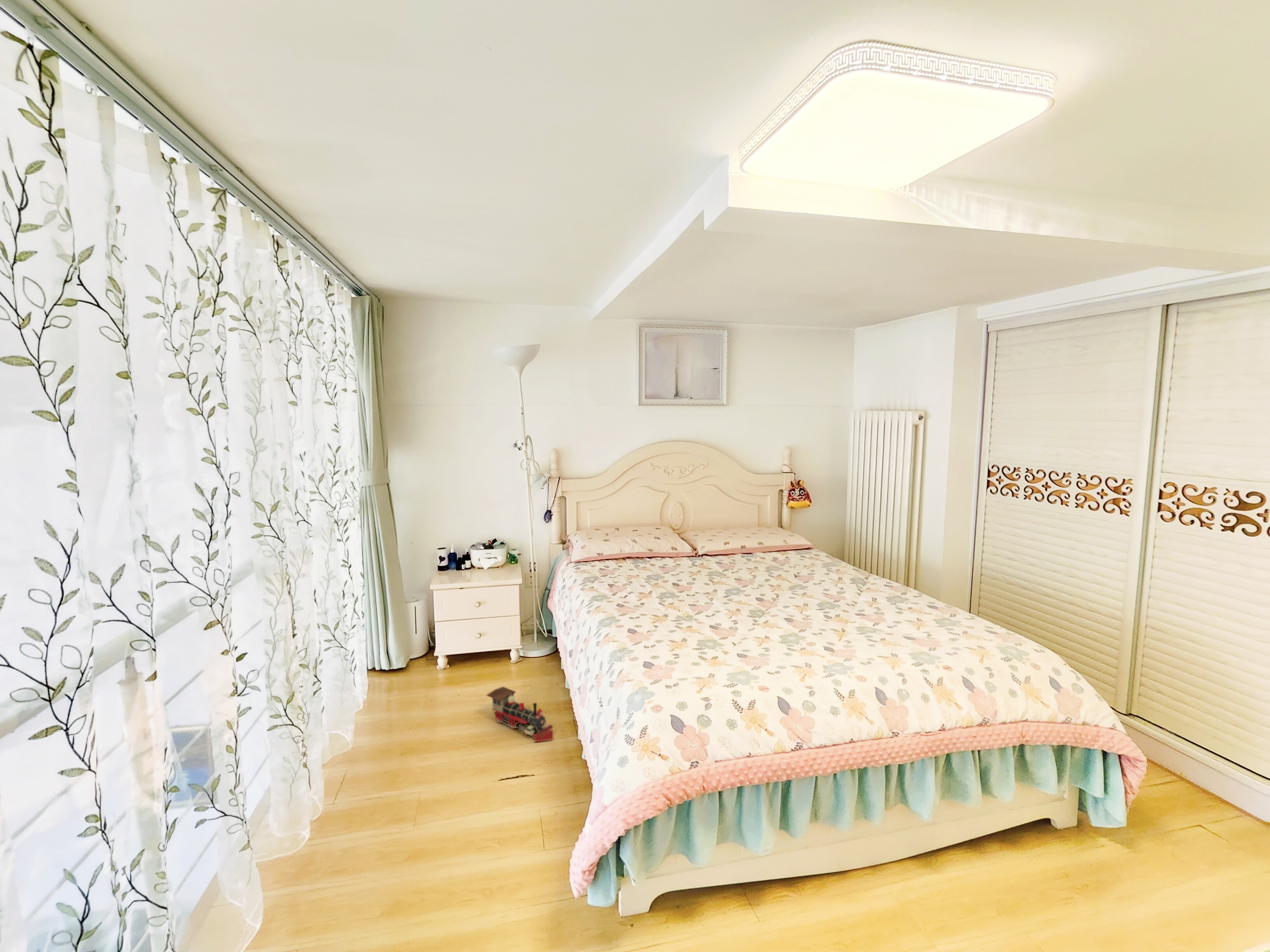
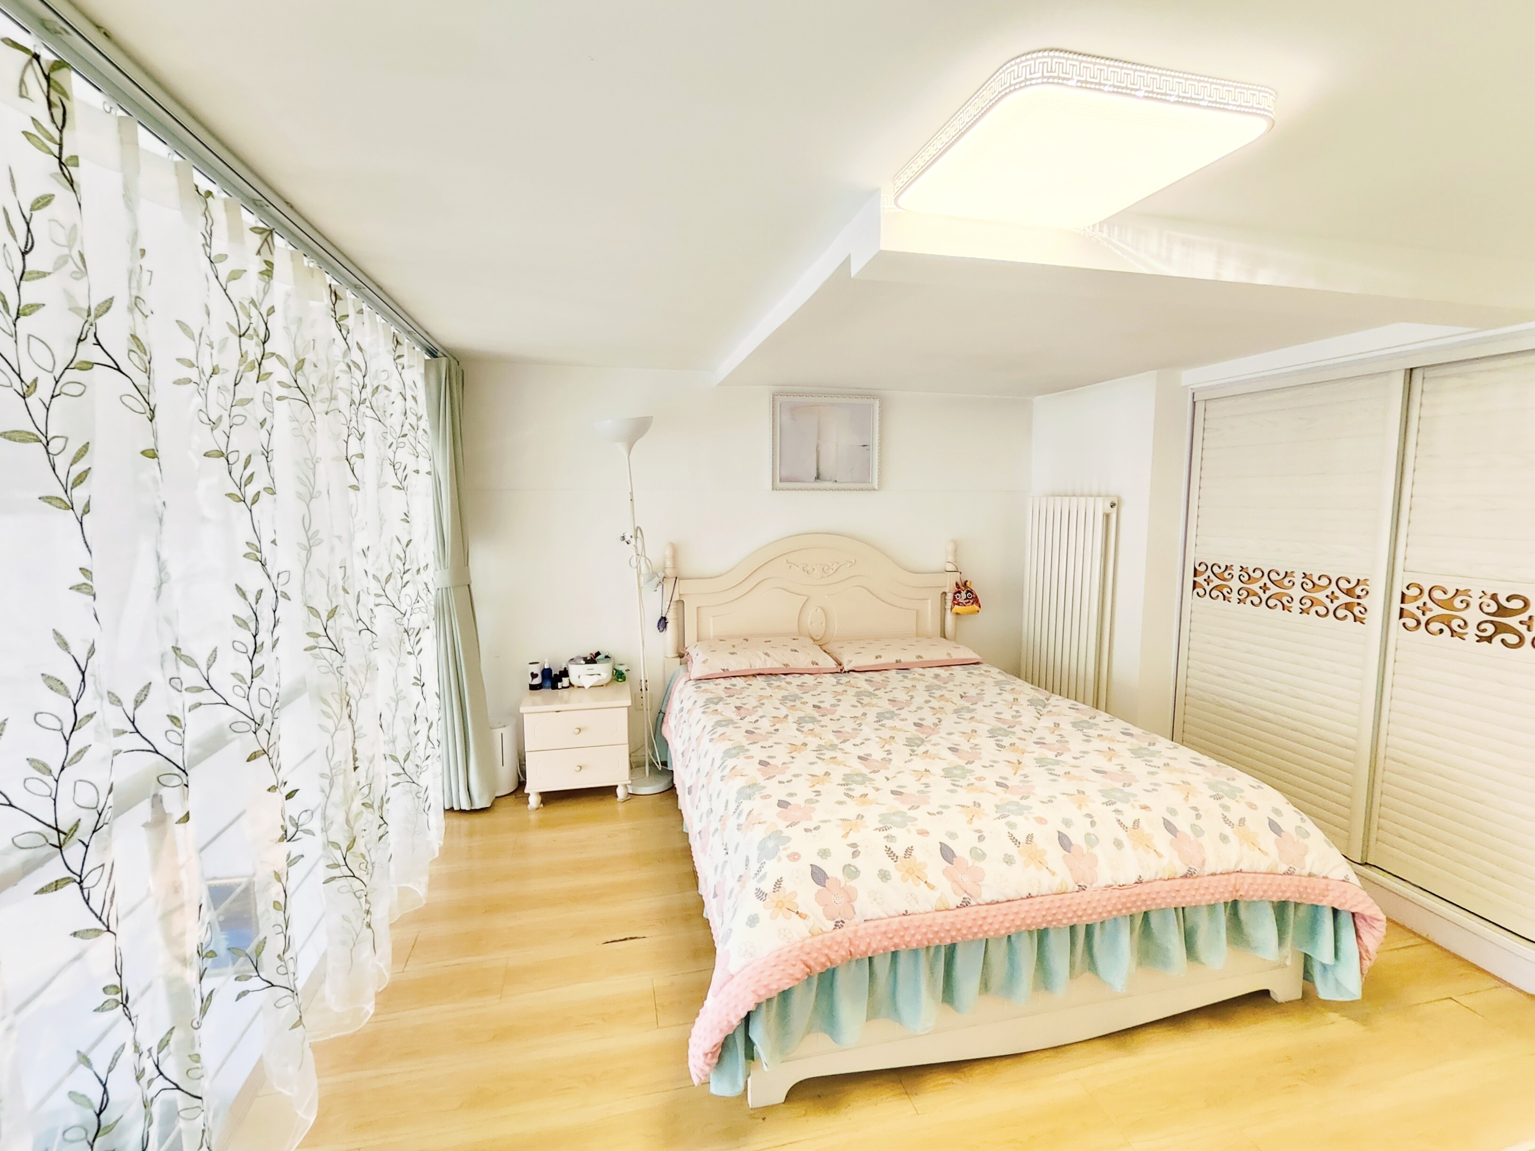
- toy train (523, 713)
